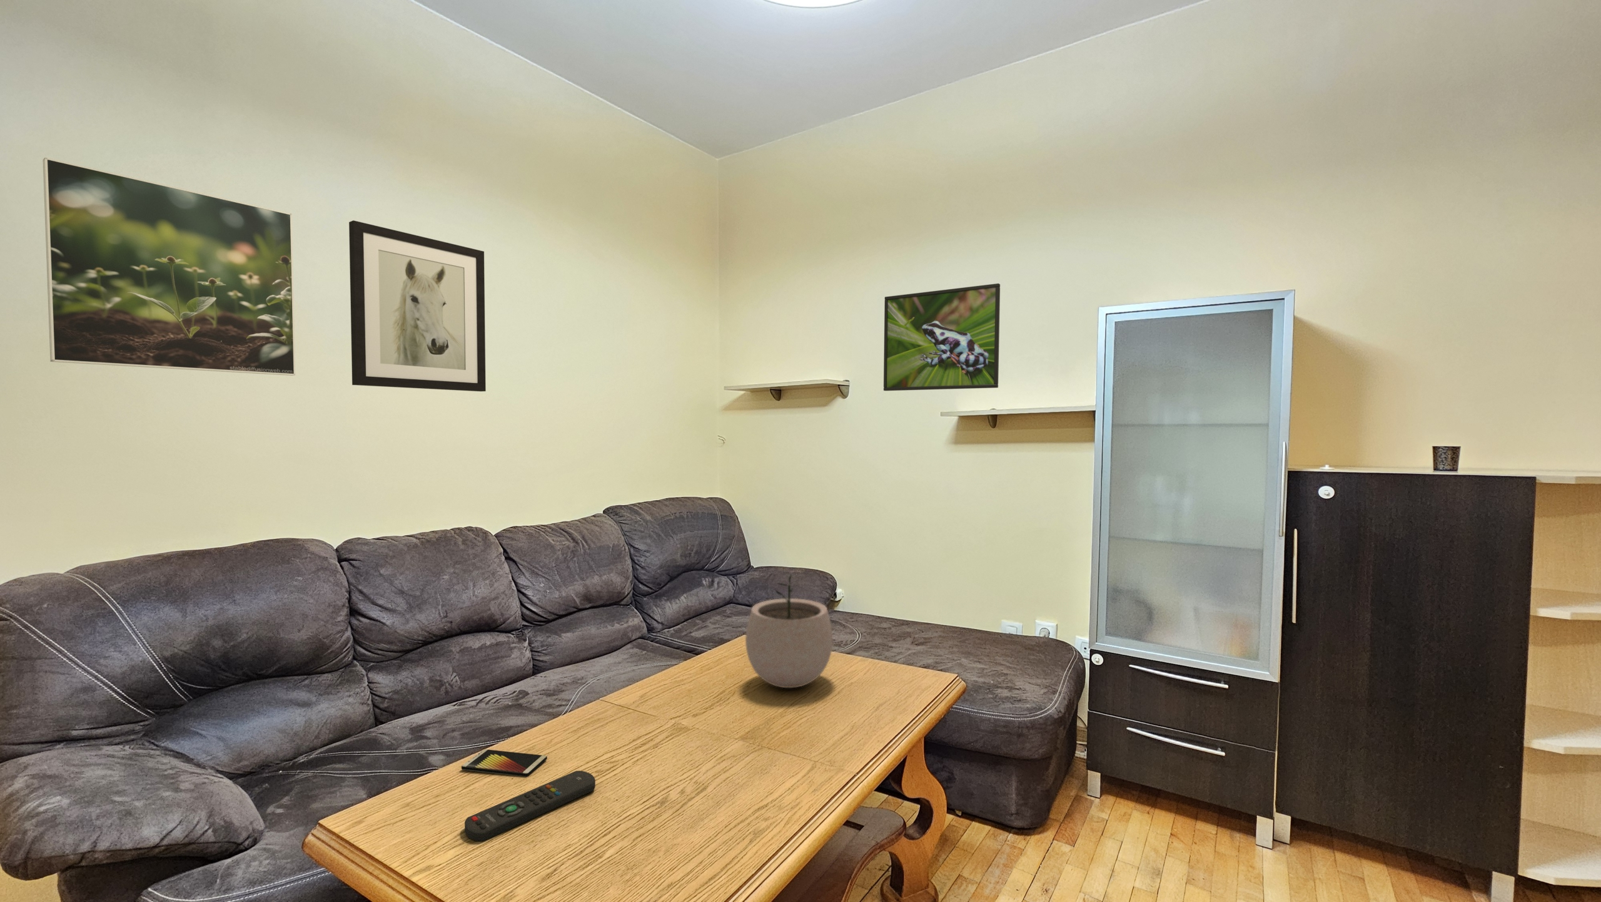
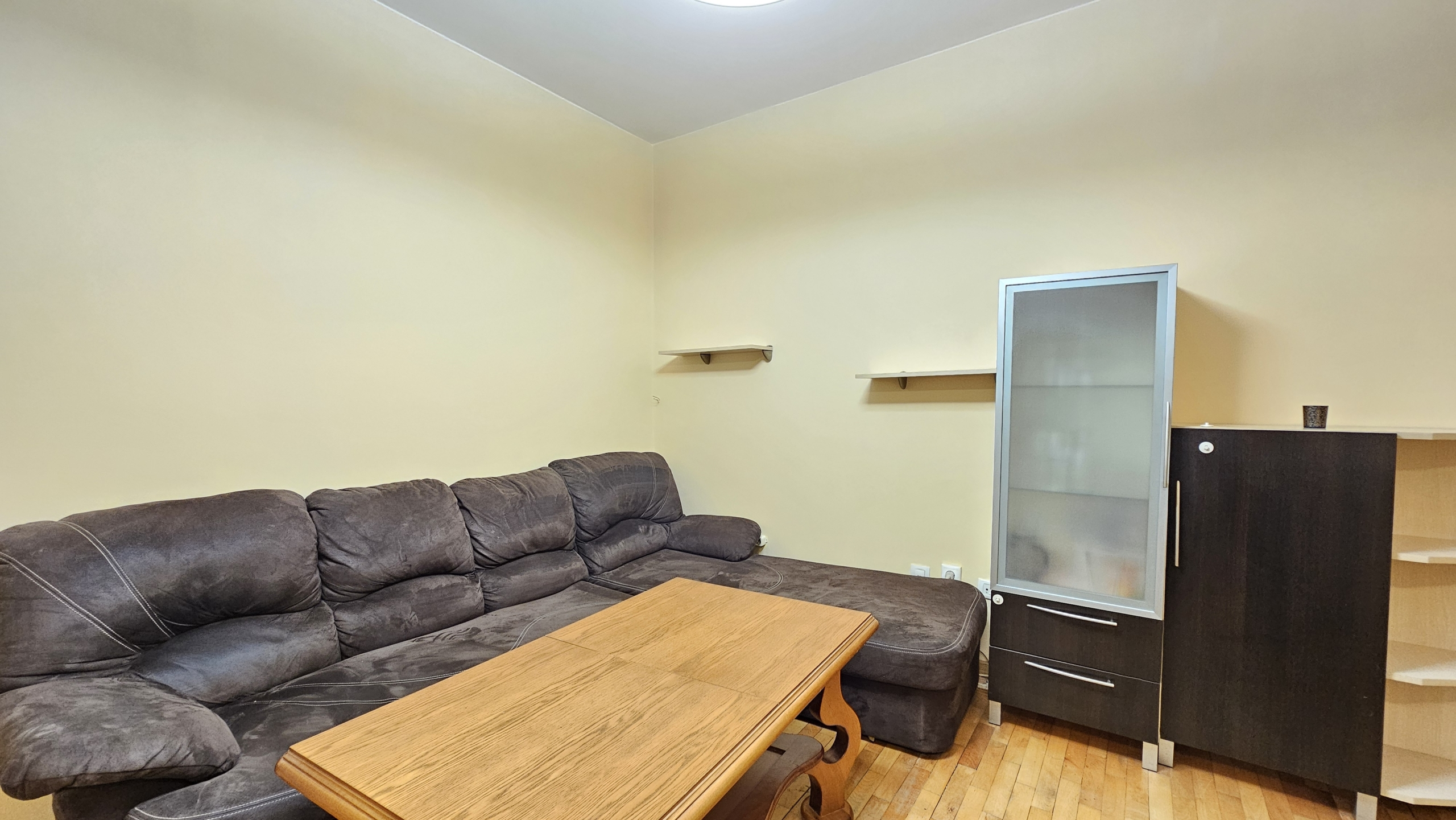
- remote control (533, 803)
- smartphone (505, 762)
- plant pot (790, 629)
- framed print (939, 340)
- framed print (184, 279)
- wall art (422, 314)
